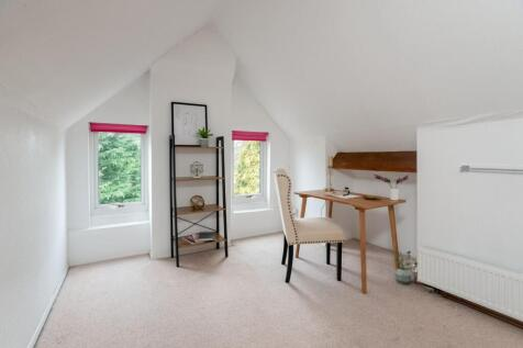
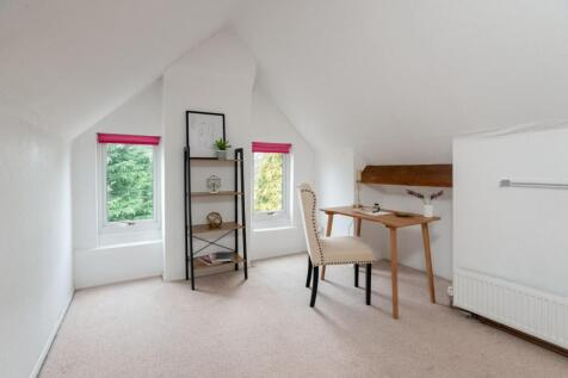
- potted plant (403, 266)
